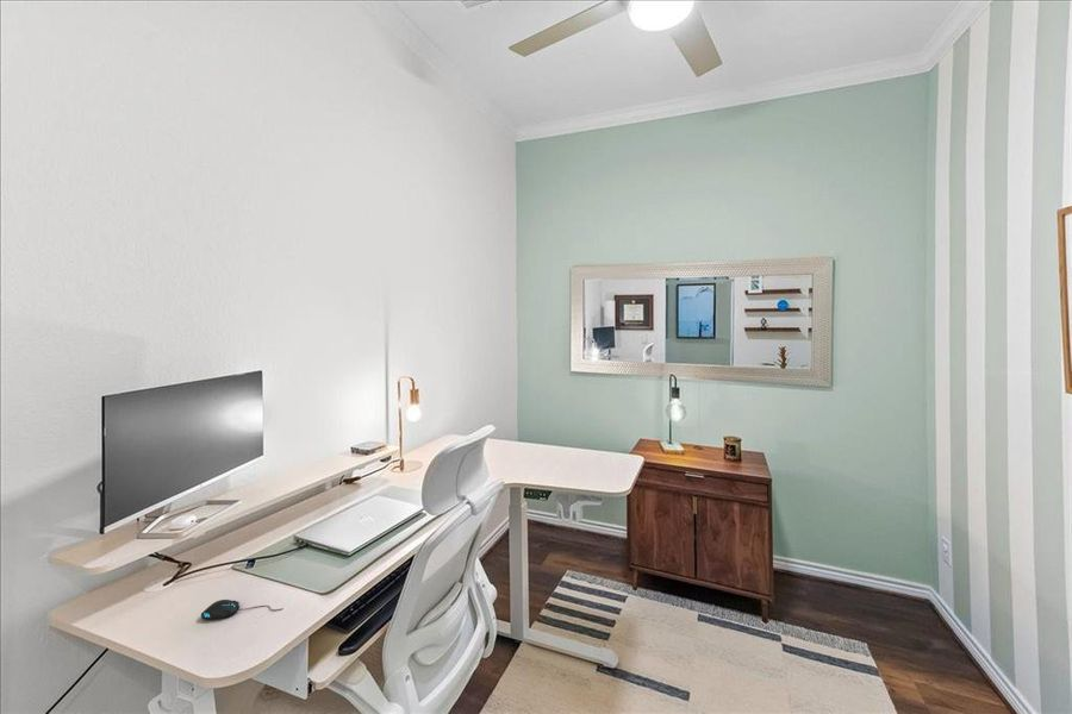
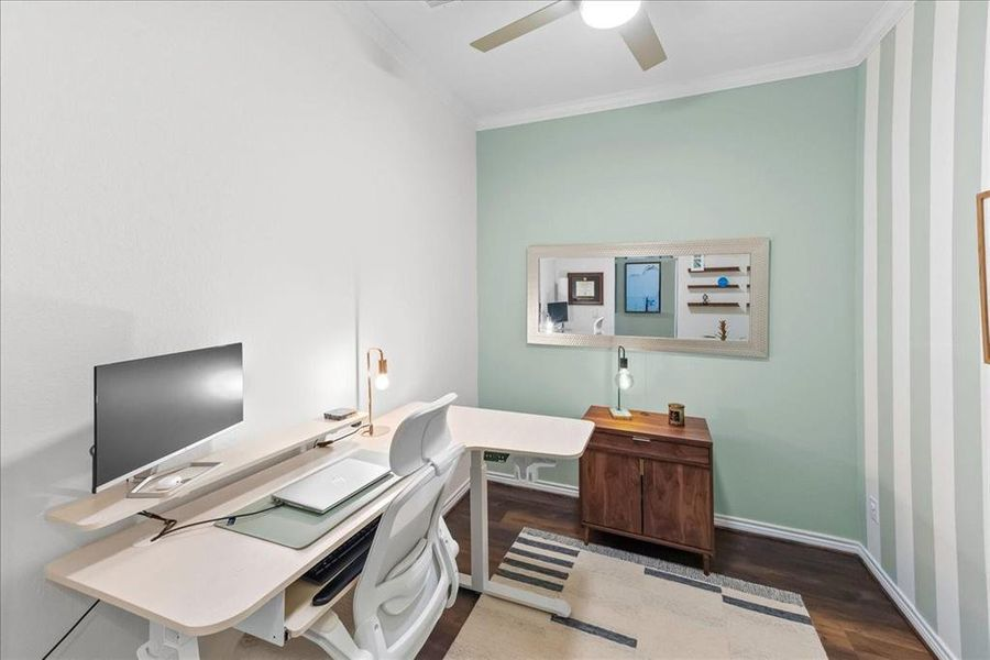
- mouse (241, 609)
